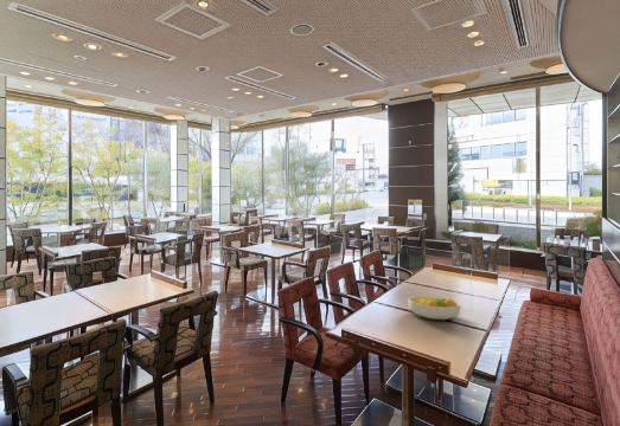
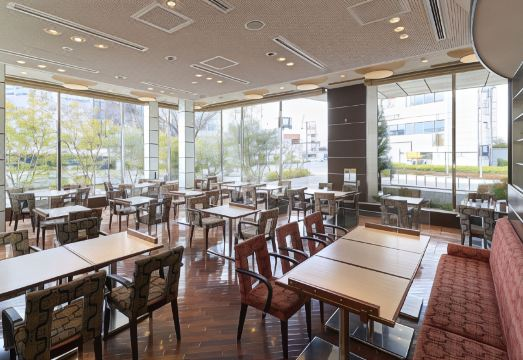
- fruit bowl (433, 305)
